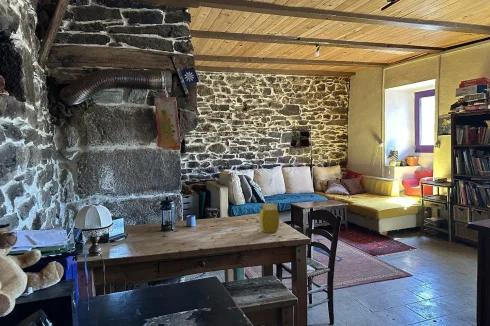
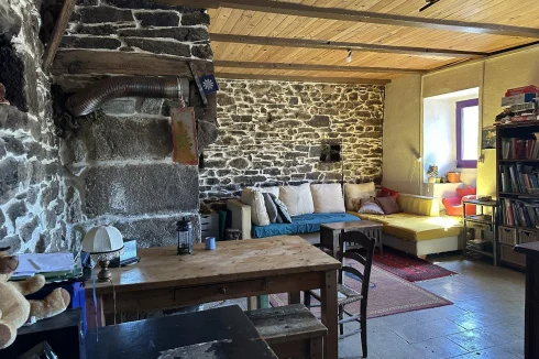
- jar (269, 217)
